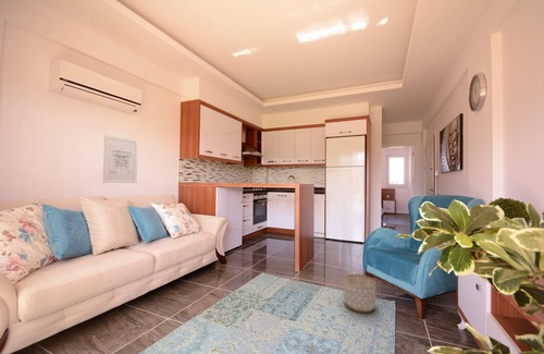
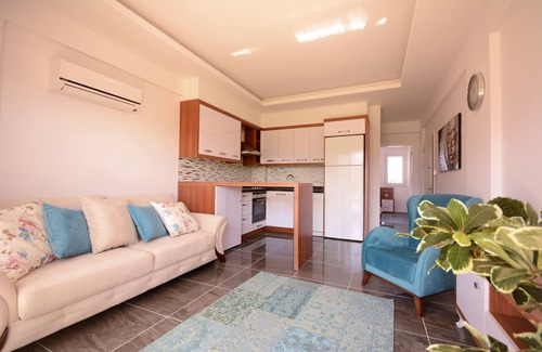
- wall art (121, 160)
- planter (359, 292)
